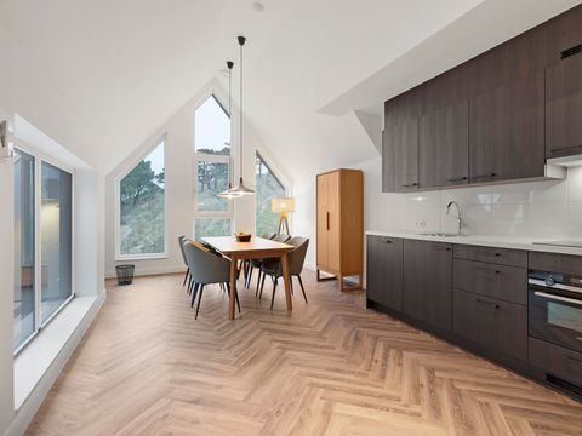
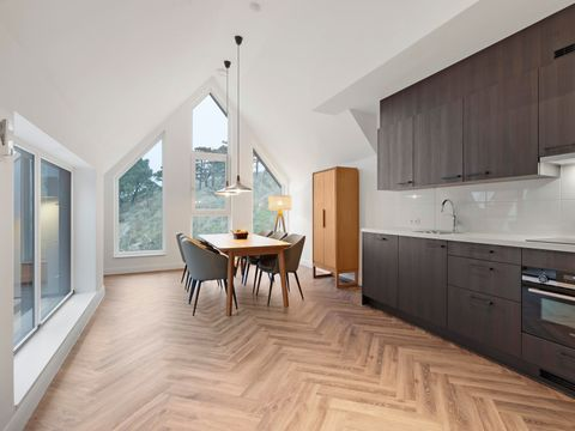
- wastebasket (125, 274)
